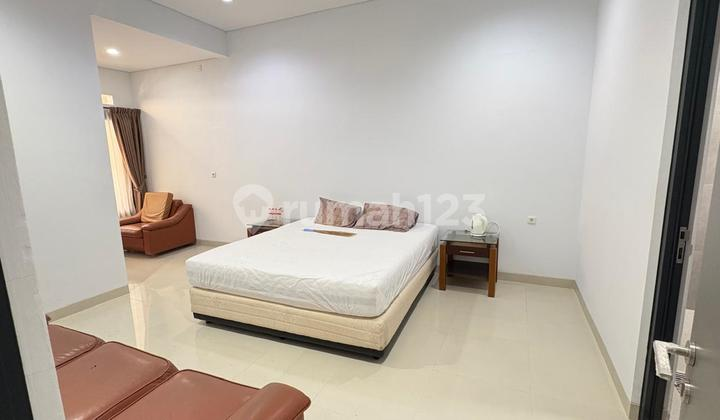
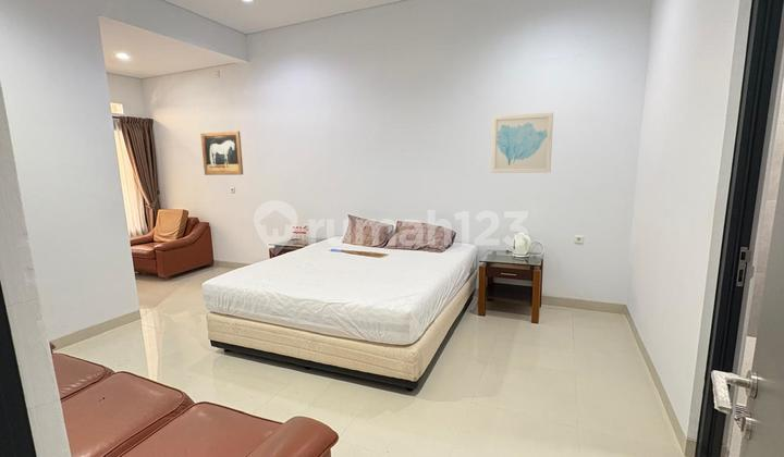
+ wall art (520, 144)
+ wall art (221, 153)
